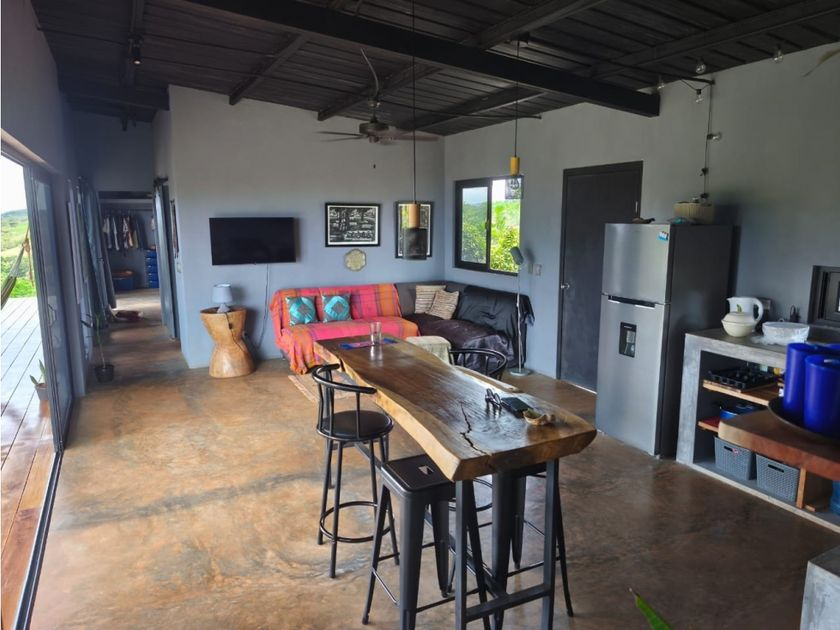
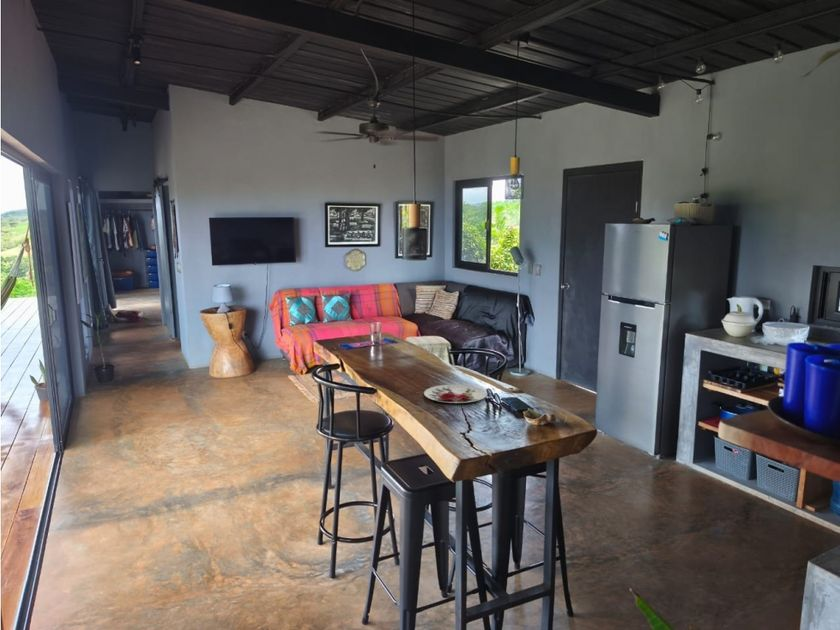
+ plate (455, 392)
